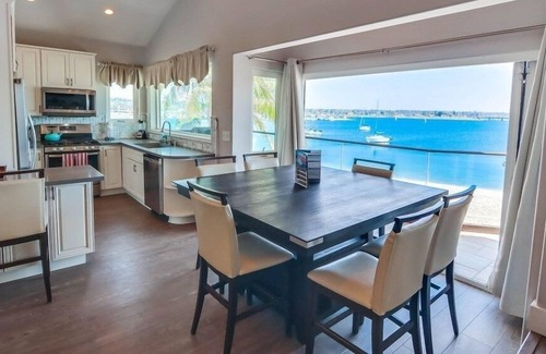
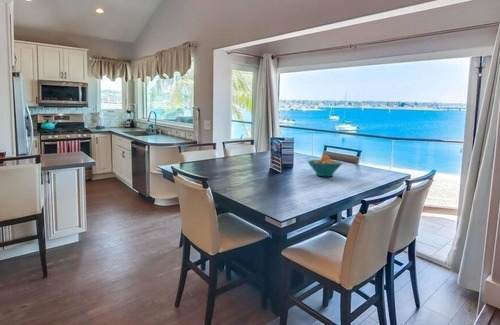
+ fruit bowl (324, 165)
